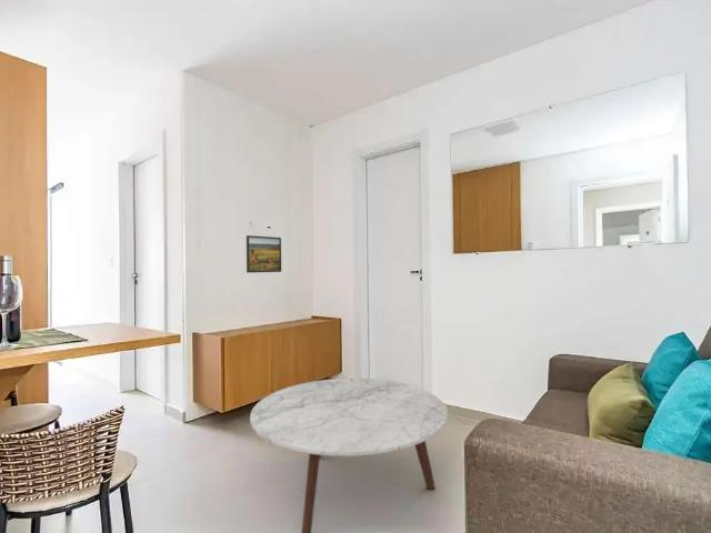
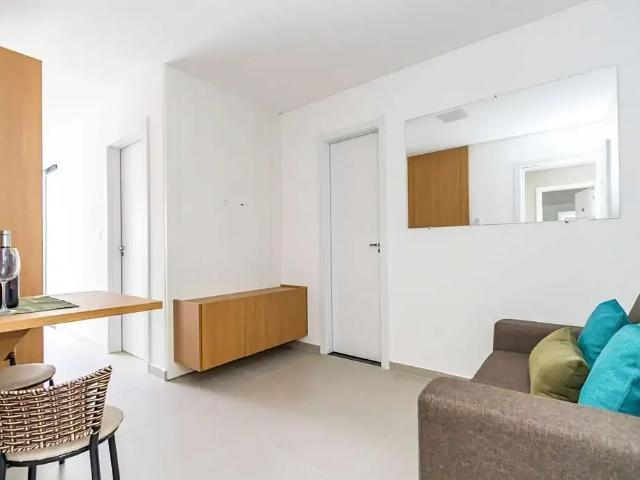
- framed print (264, 254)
- coffee table (350, 447)
